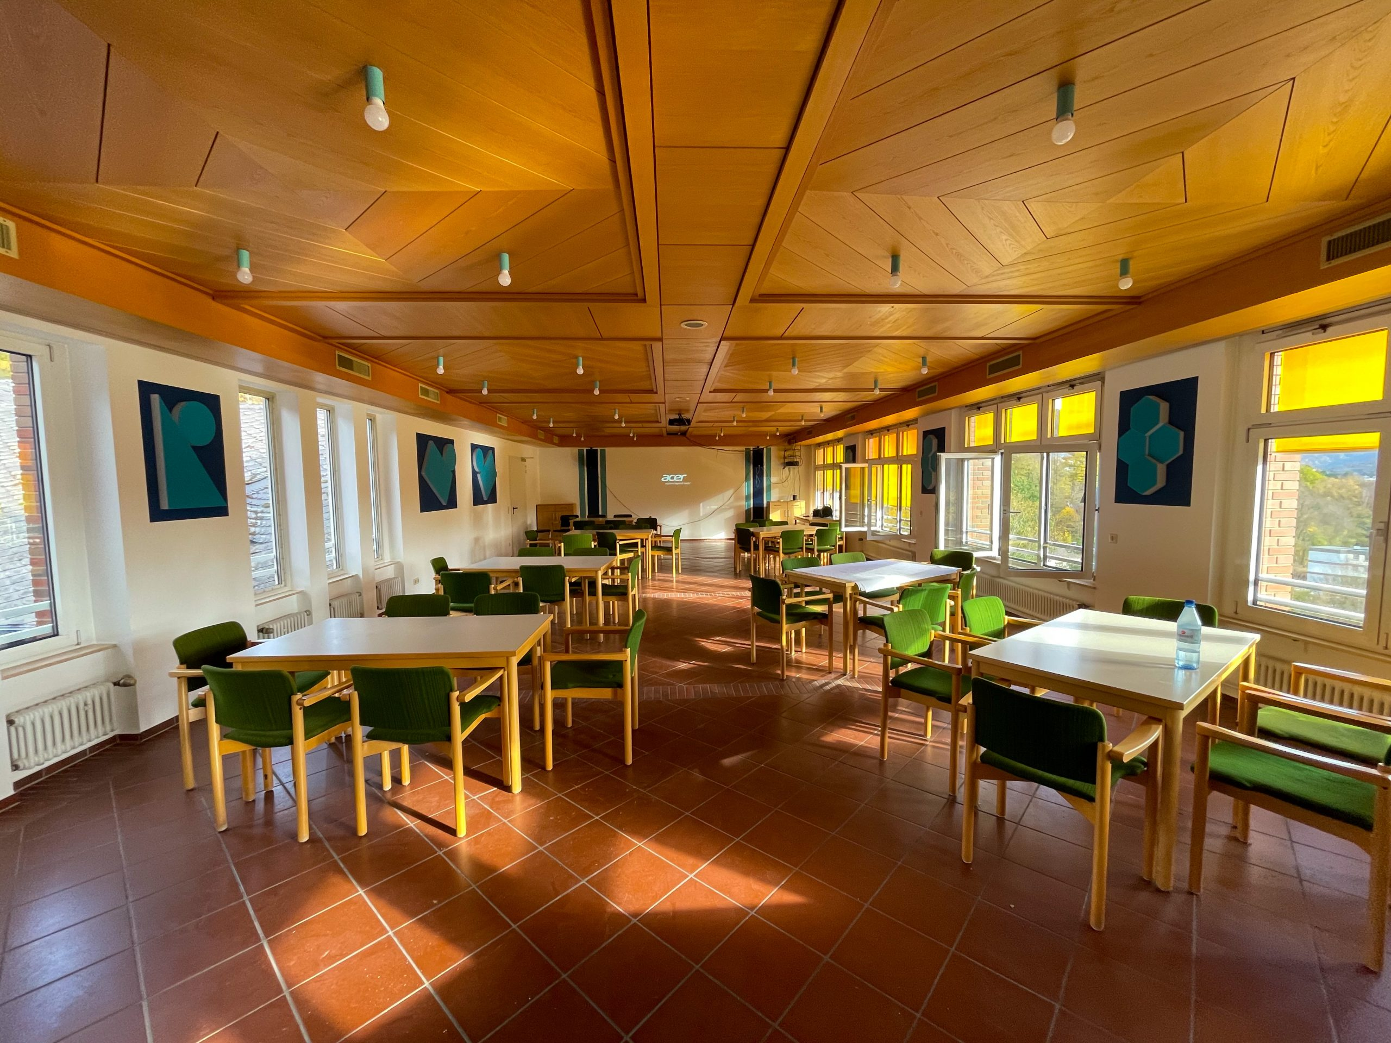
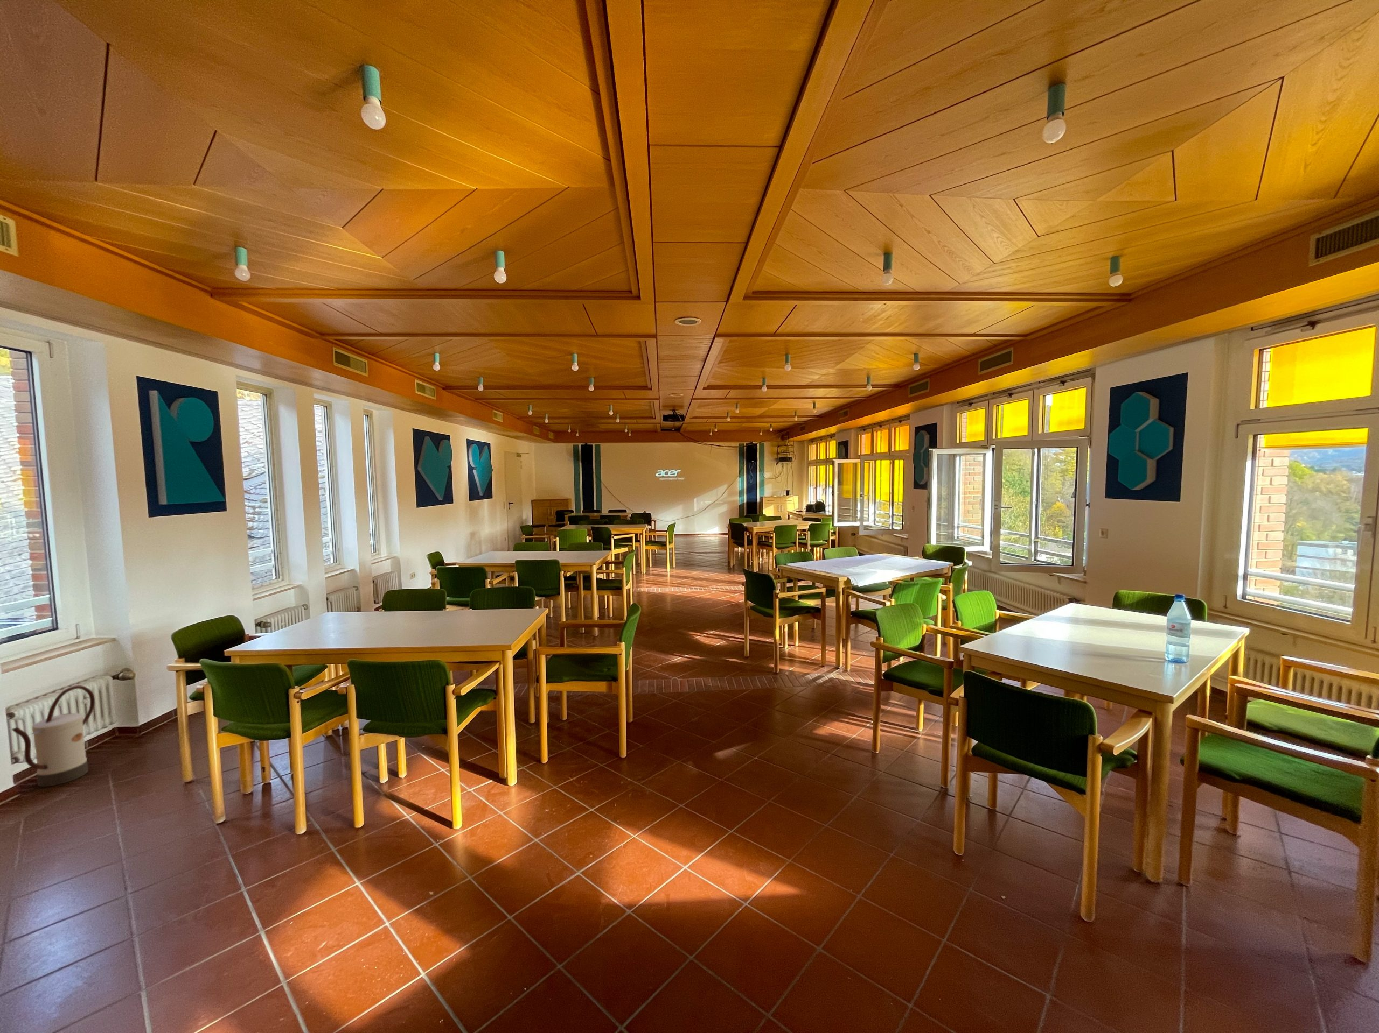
+ watering can (59, 736)
